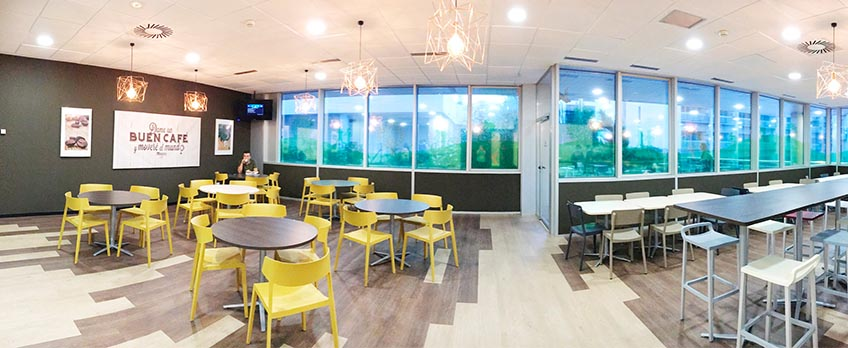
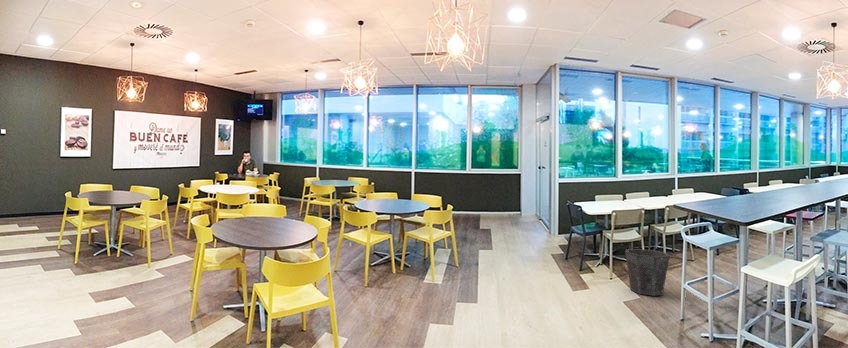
+ waste bin (646, 271)
